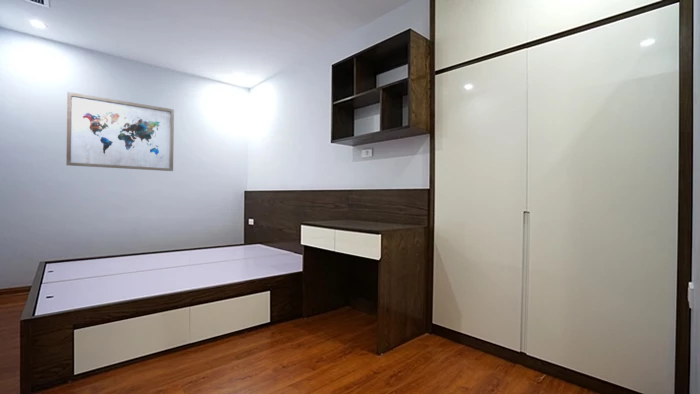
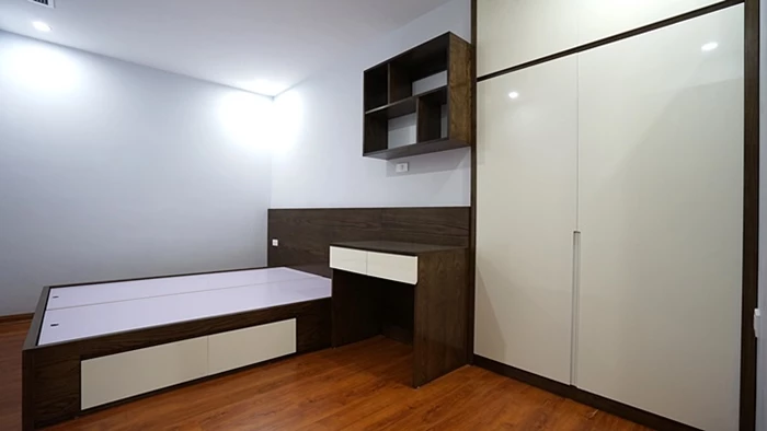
- wall art (124, 135)
